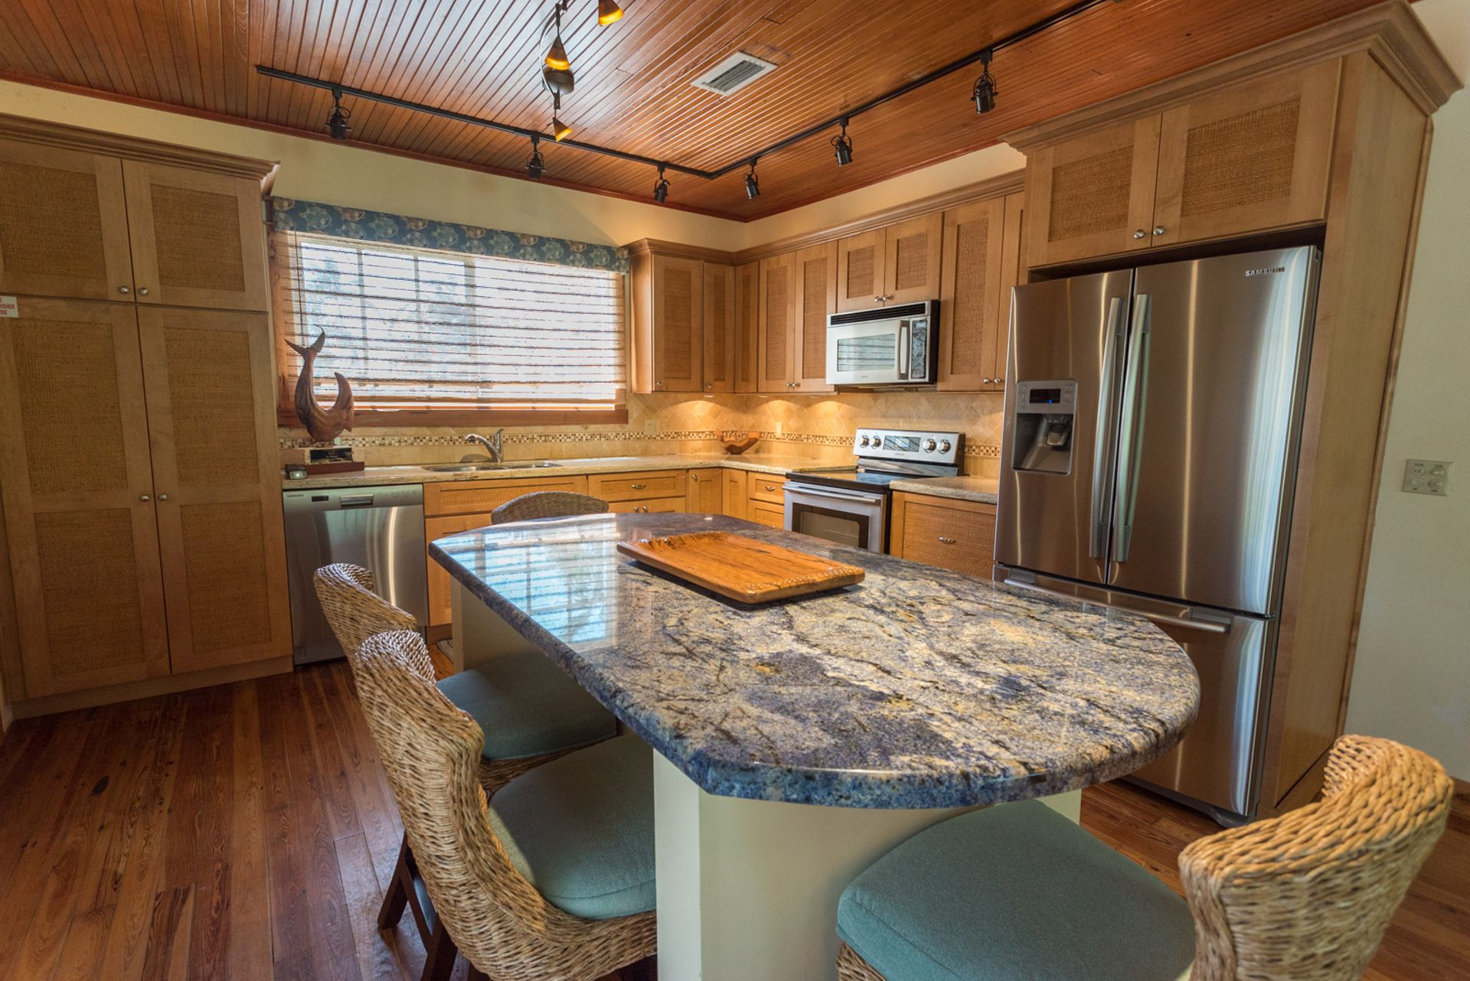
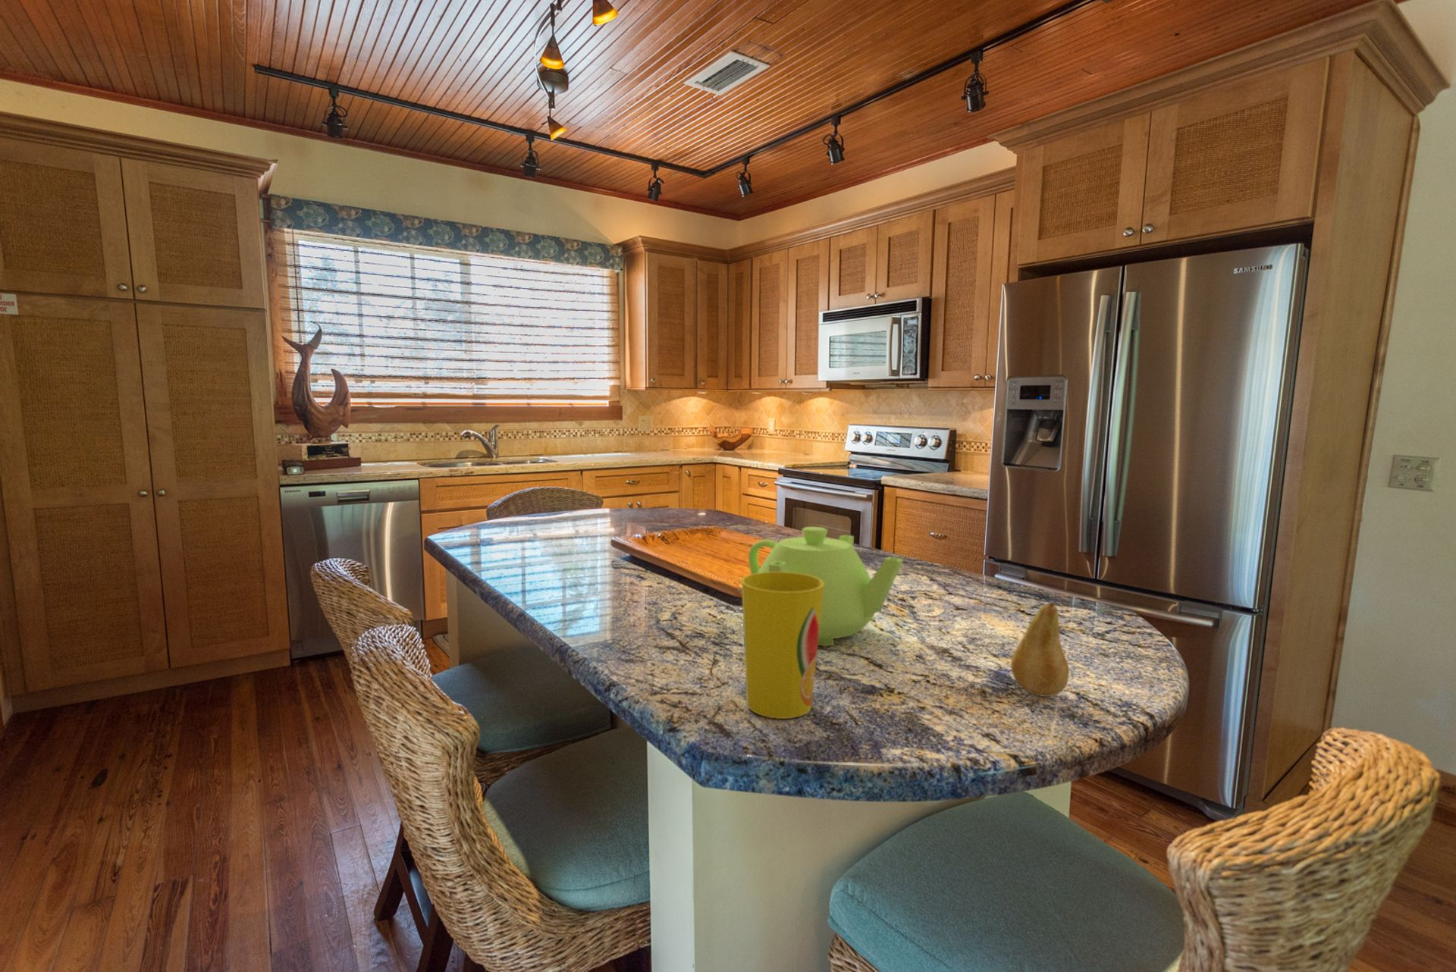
+ fruit (1040, 645)
+ cup (780, 643)
+ teapot (818, 578)
